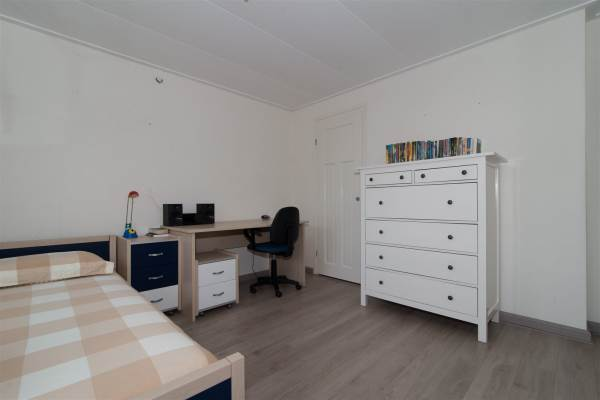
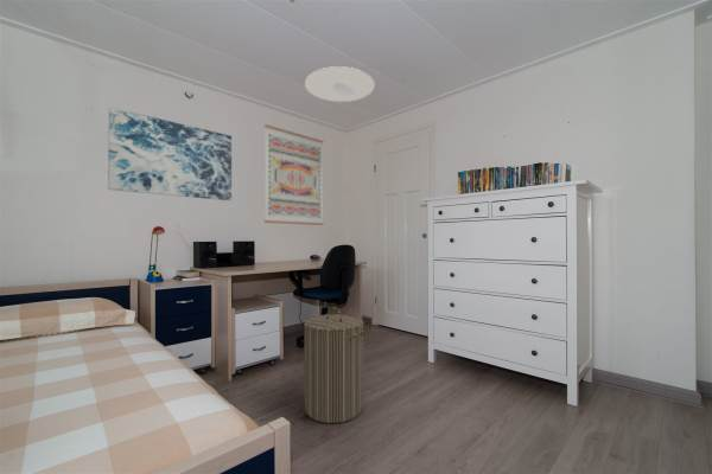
+ wall art (177, 159)
+ laundry hamper (333, 357)
+ ceiling light (339, 82)
+ wall art (295, 178)
